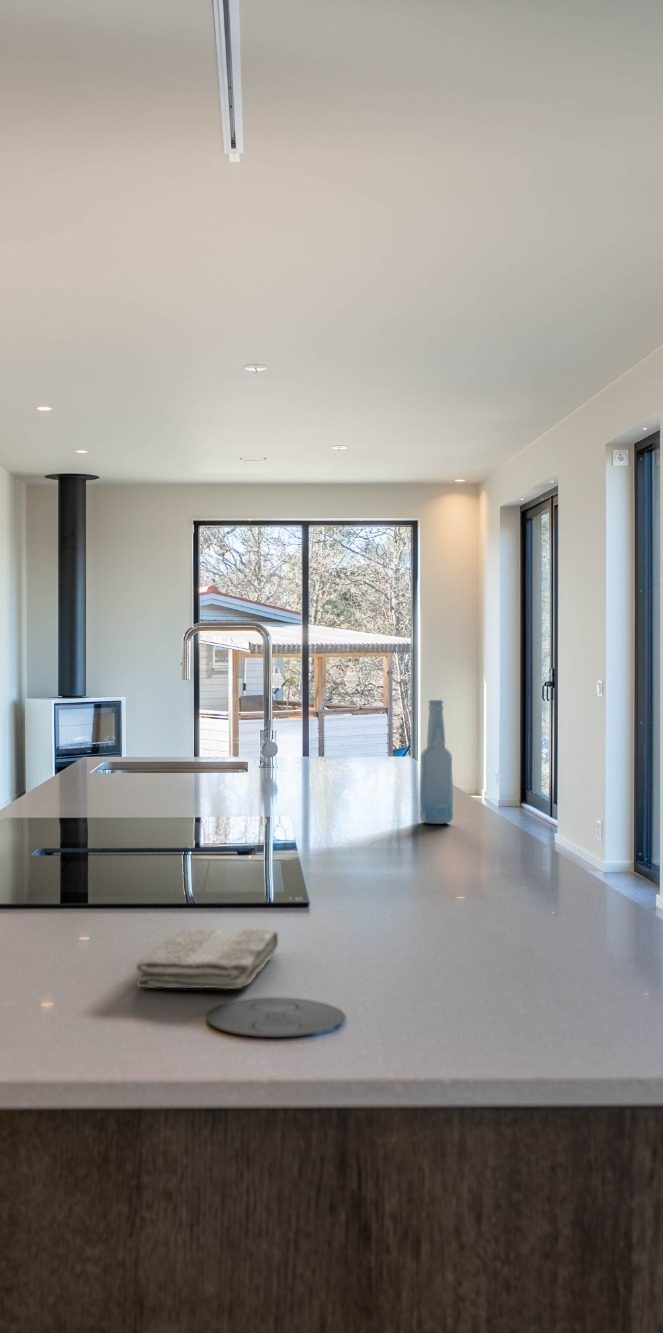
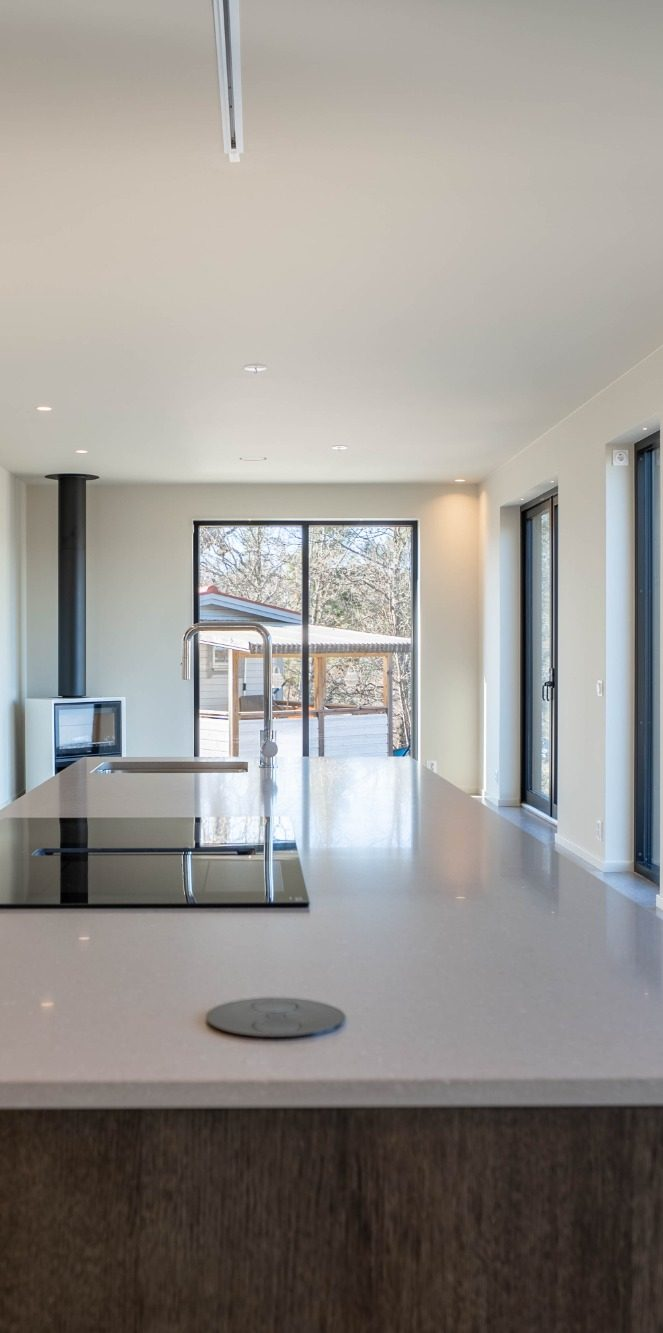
- bottle (436, 761)
- washcloth (210, 954)
